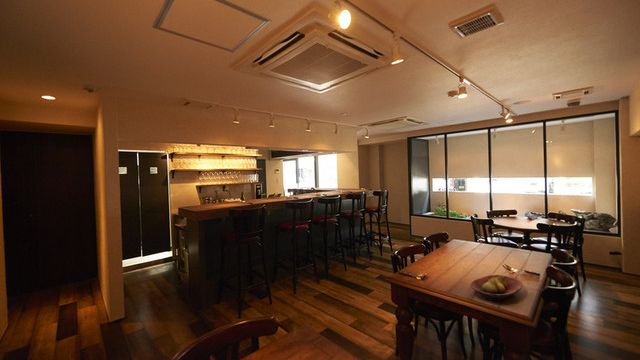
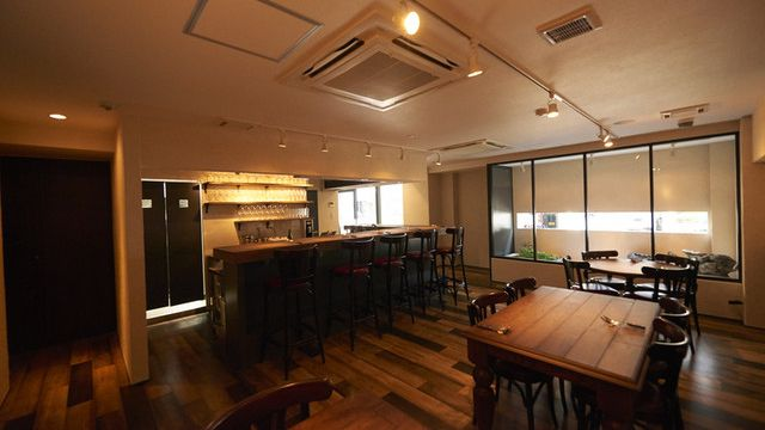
- fruit bowl (496, 284)
